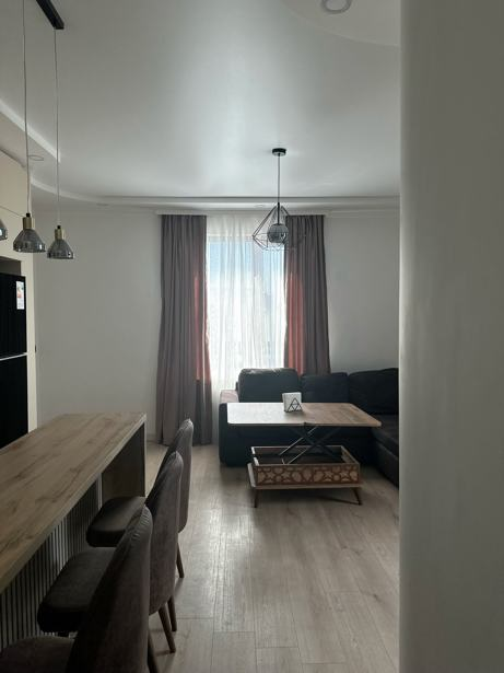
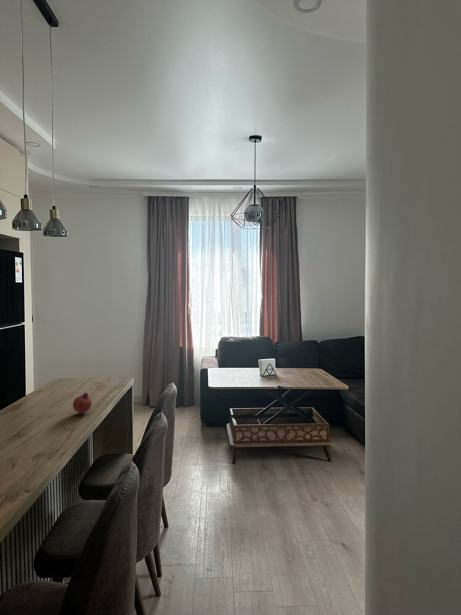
+ fruit (82, 402)
